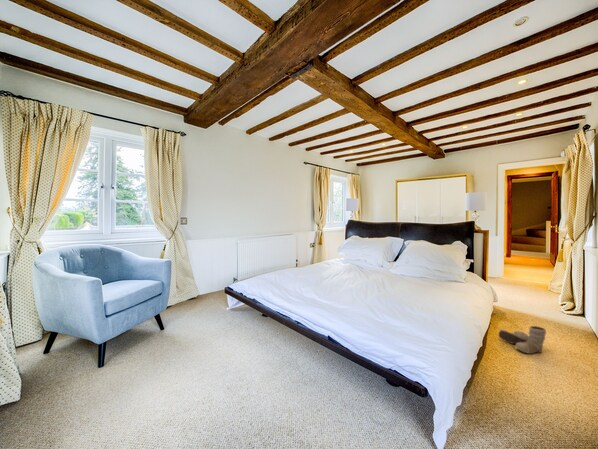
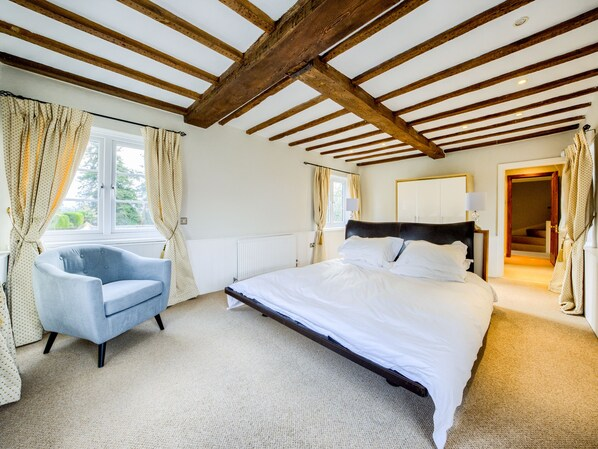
- boots (521, 334)
